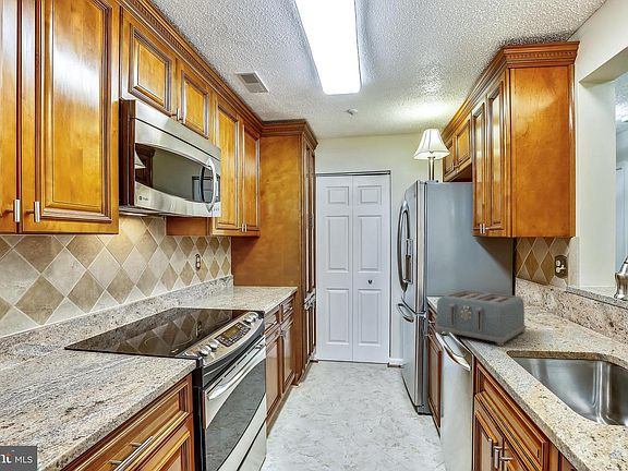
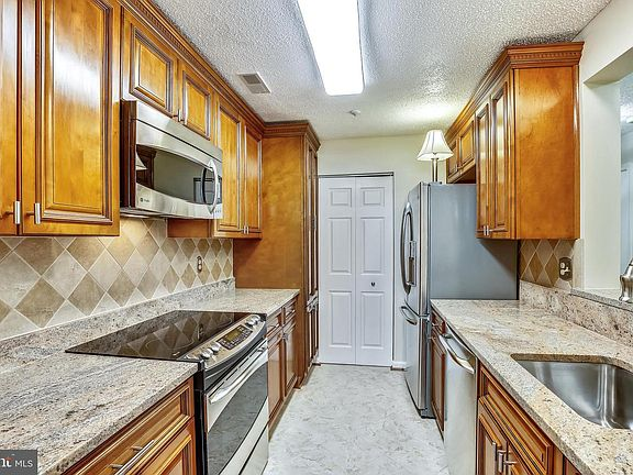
- toaster (479, 314)
